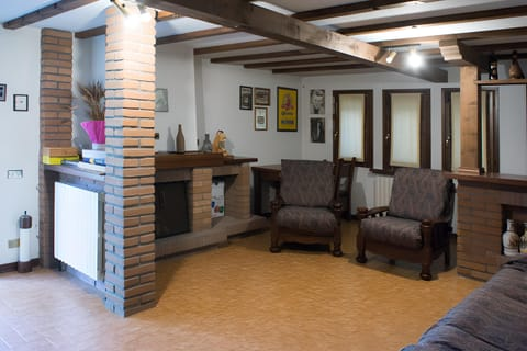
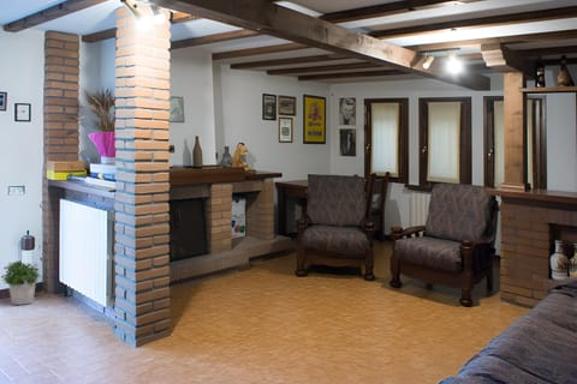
+ potted plant (20, 282)
